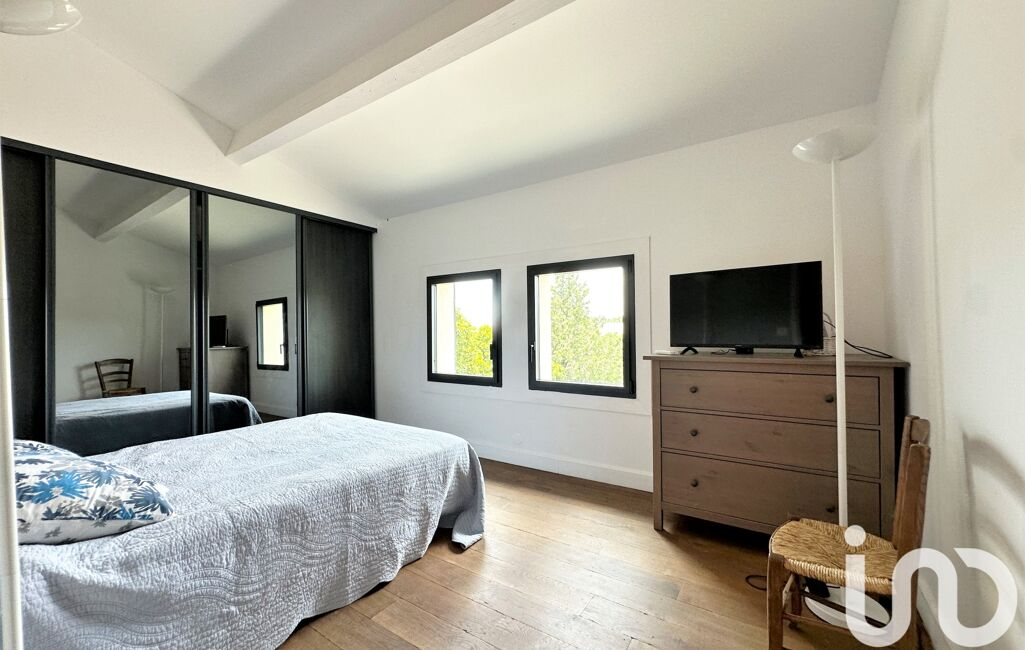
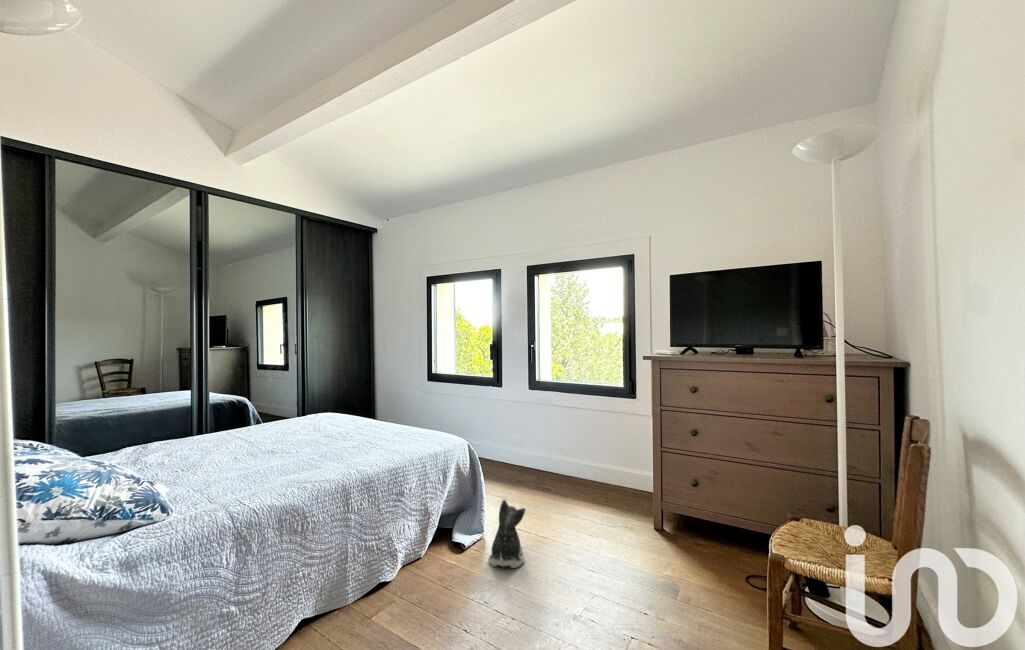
+ plush toy (506, 532)
